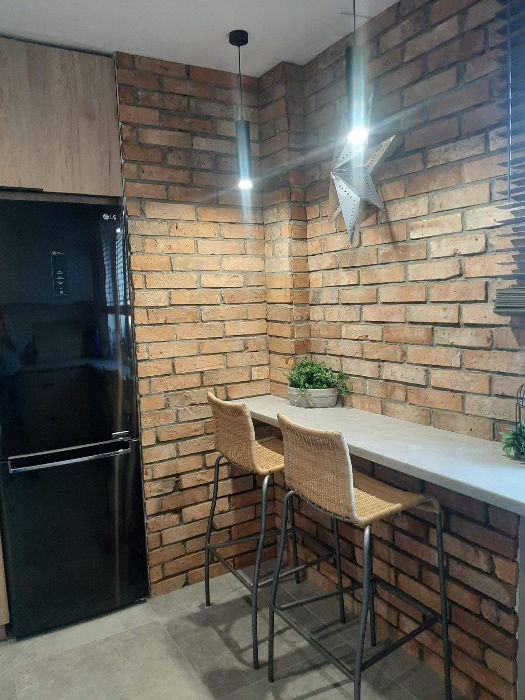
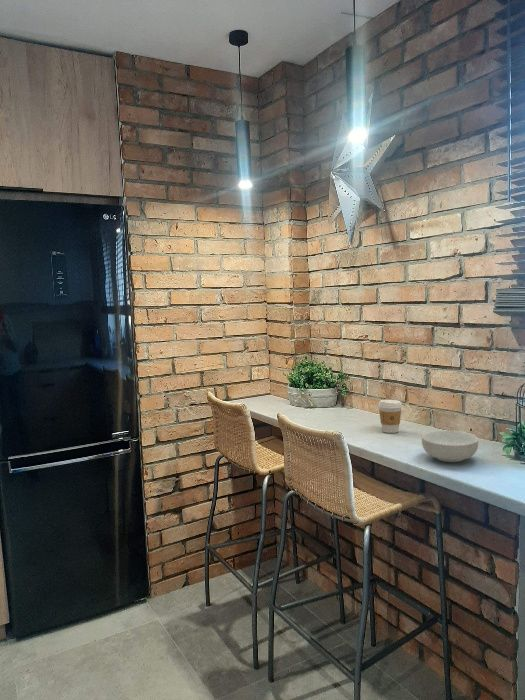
+ cereal bowl (449, 447)
+ coffee cup (390, 415)
